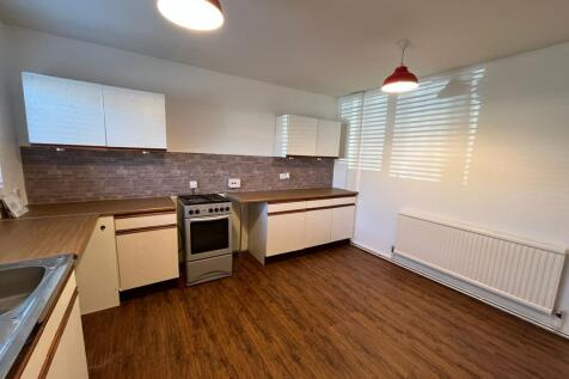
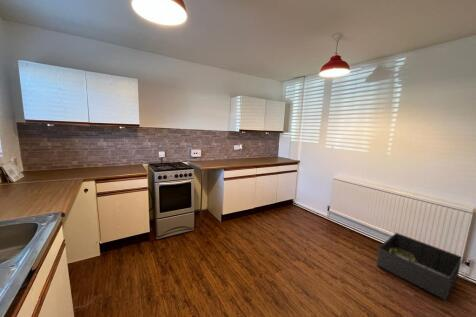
+ storage bin (416, 261)
